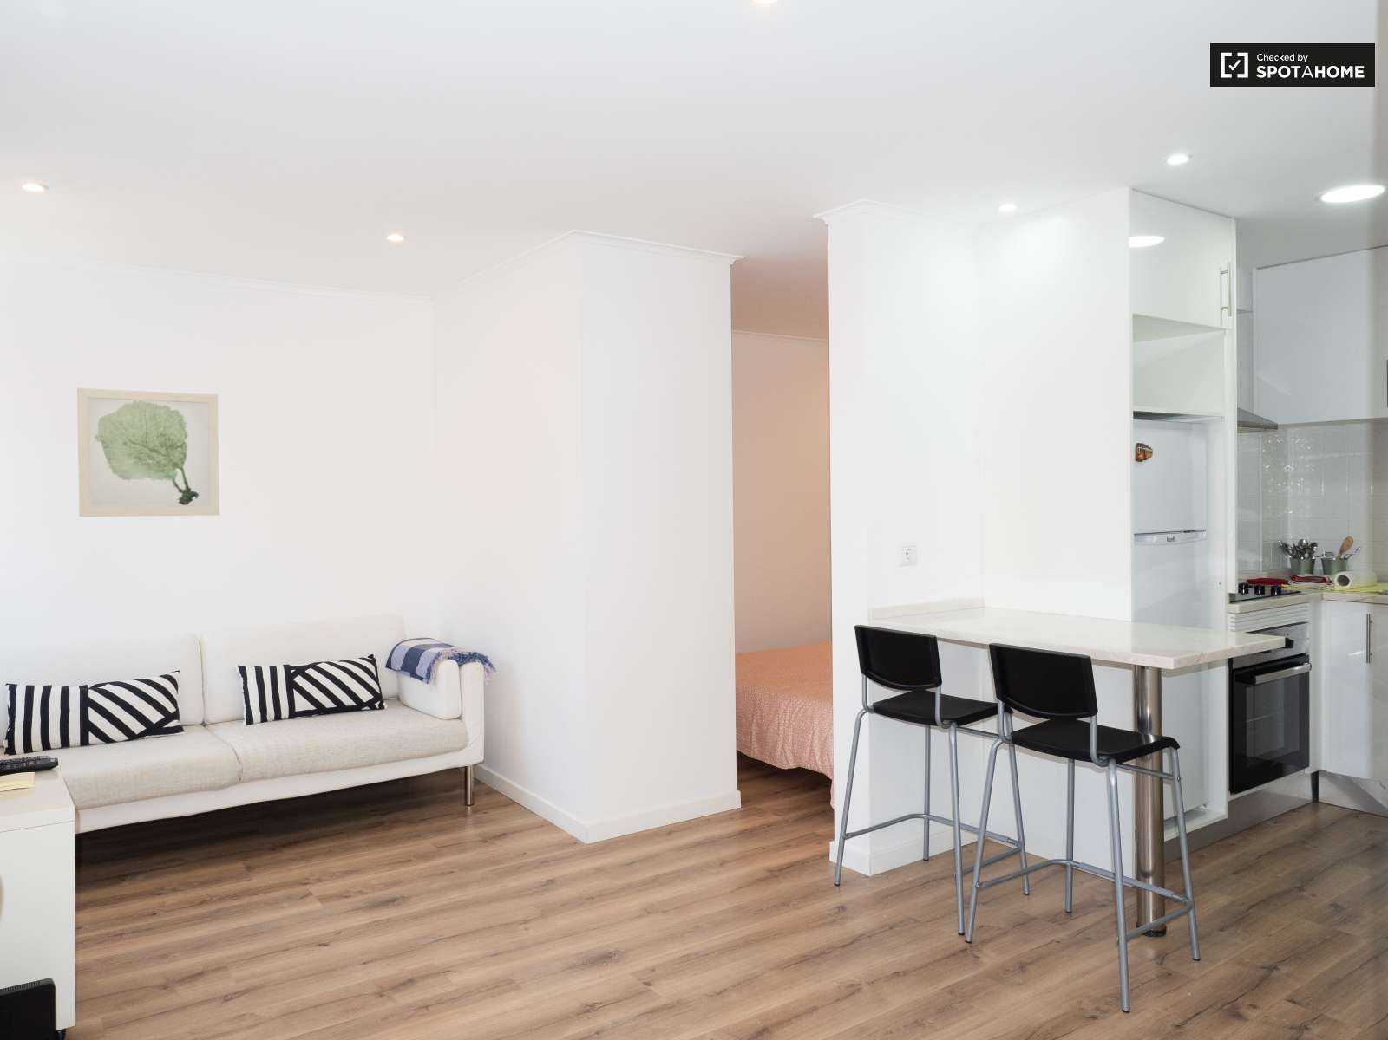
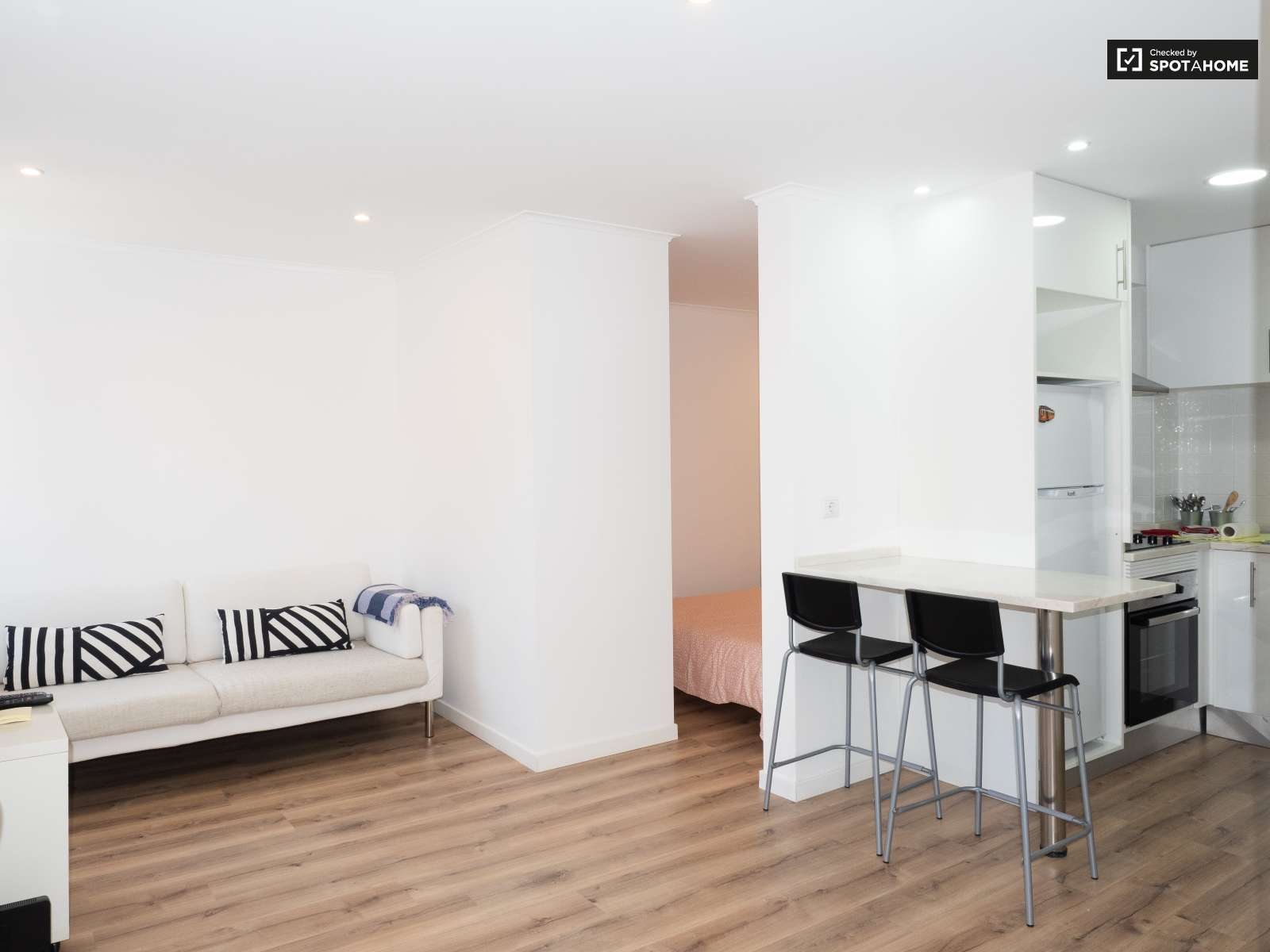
- wall art (150, 453)
